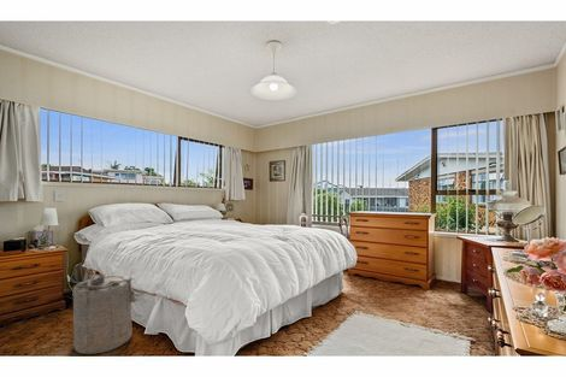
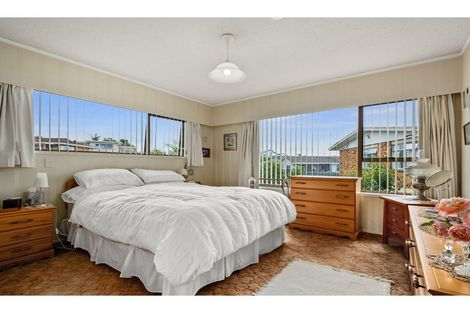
- laundry hamper (104, 307)
